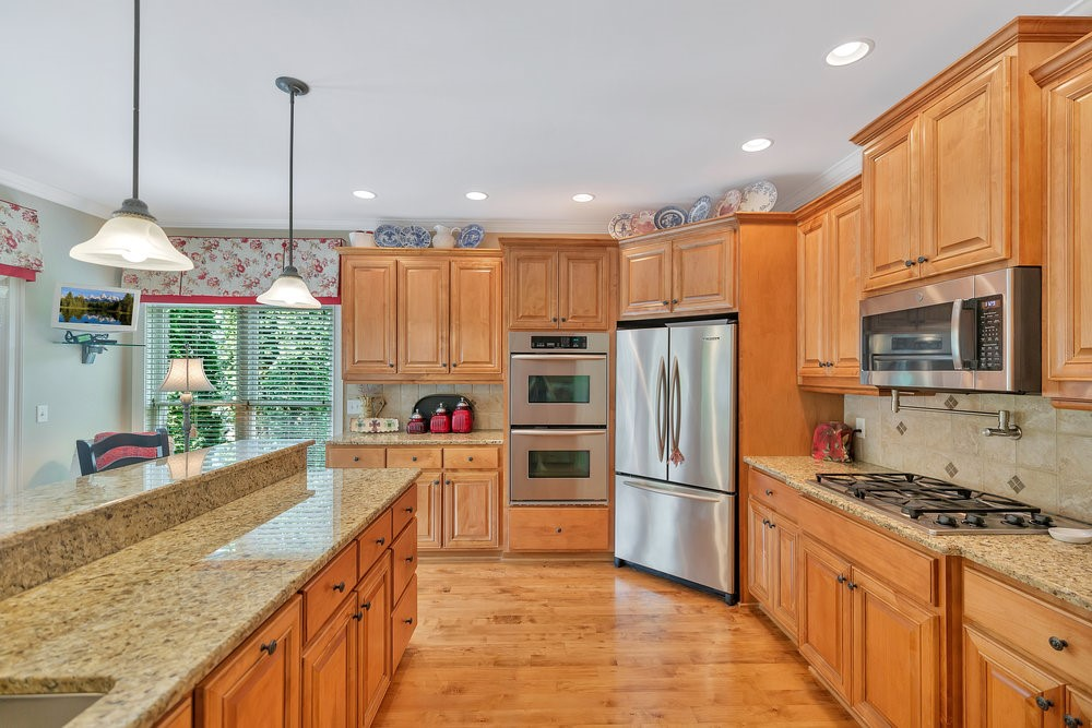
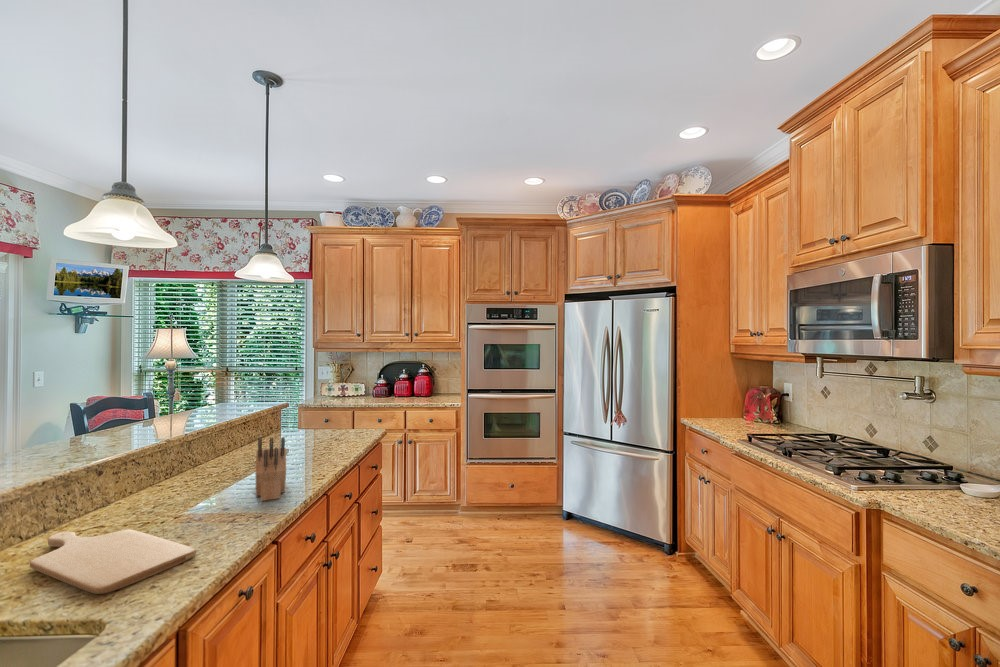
+ chopping board (101, 552)
+ knife block (270, 462)
